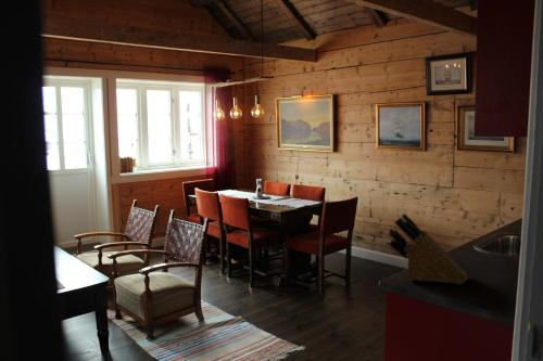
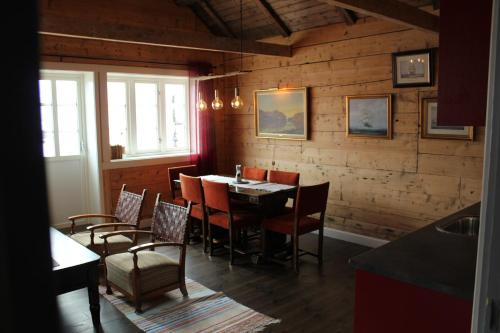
- knife block (427, 246)
